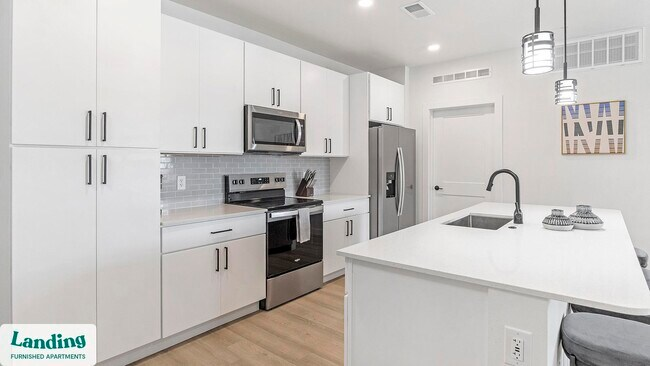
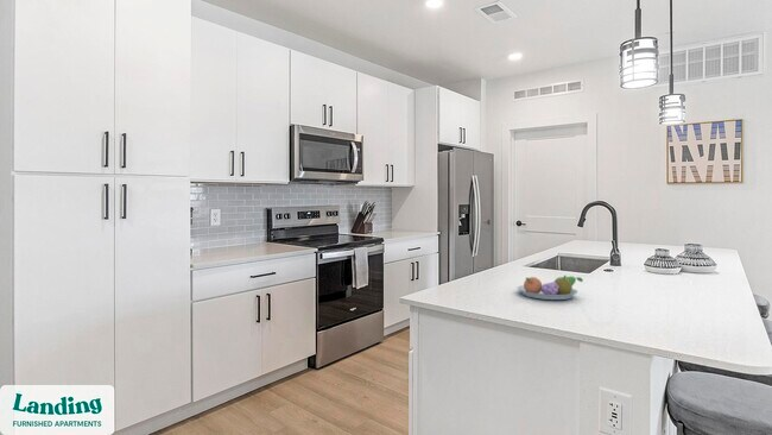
+ fruit bowl (549, 283)
